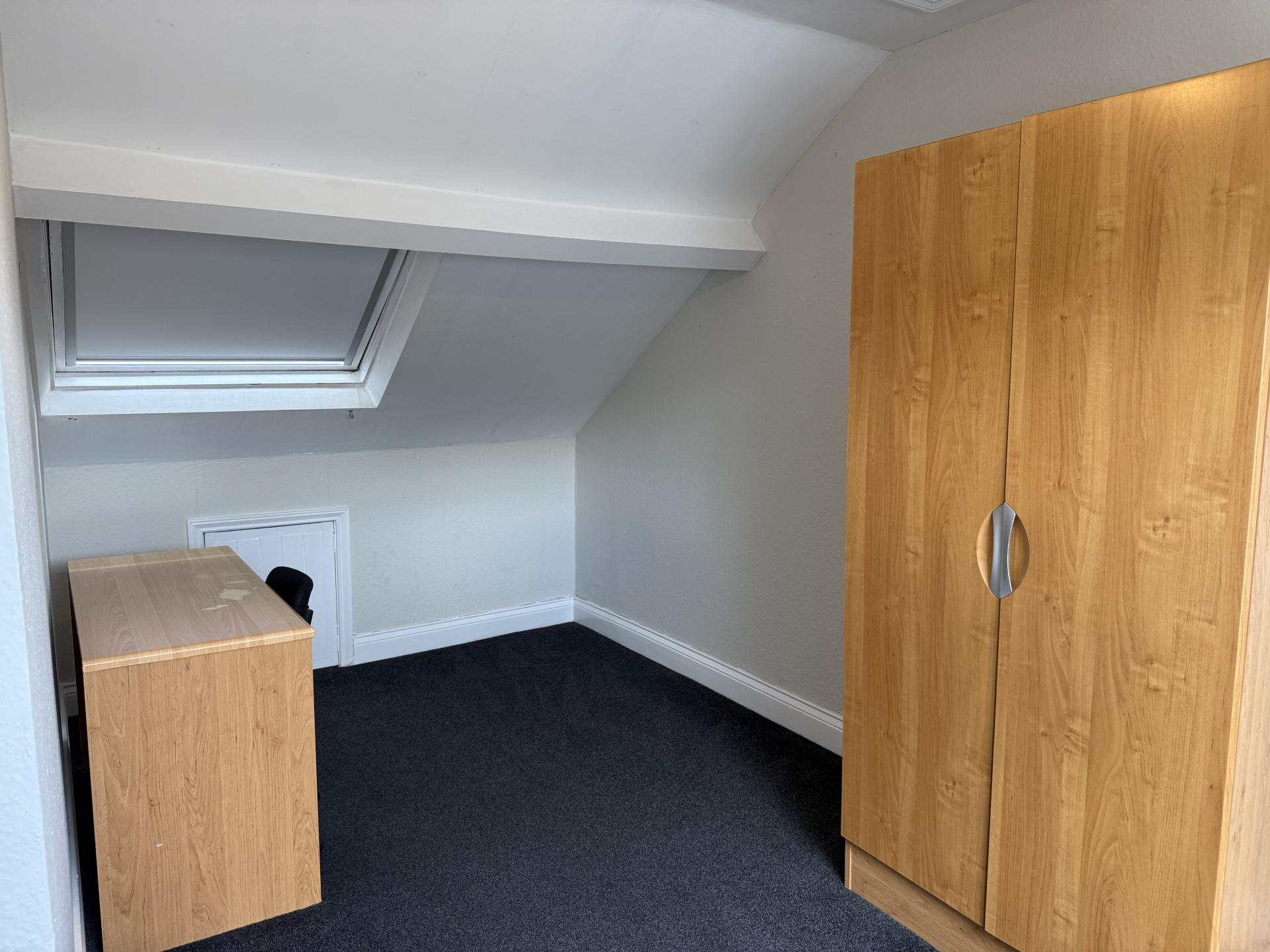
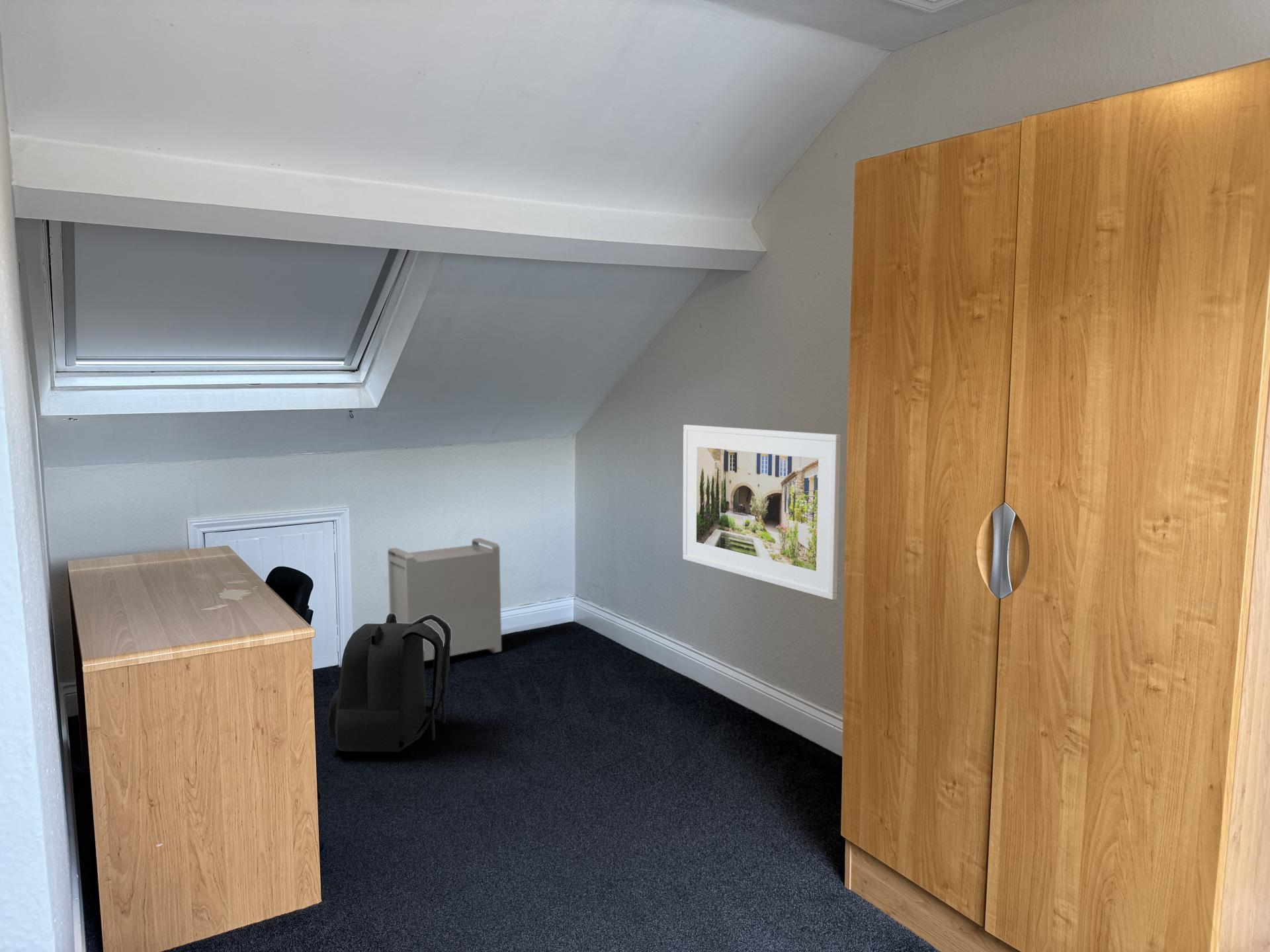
+ storage bin (446, 601)
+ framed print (753, 504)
+ backpack (393, 679)
